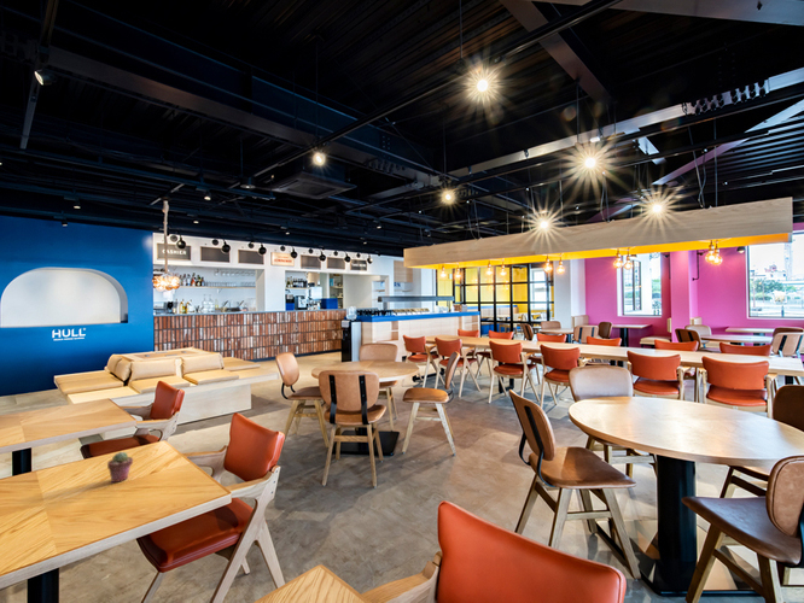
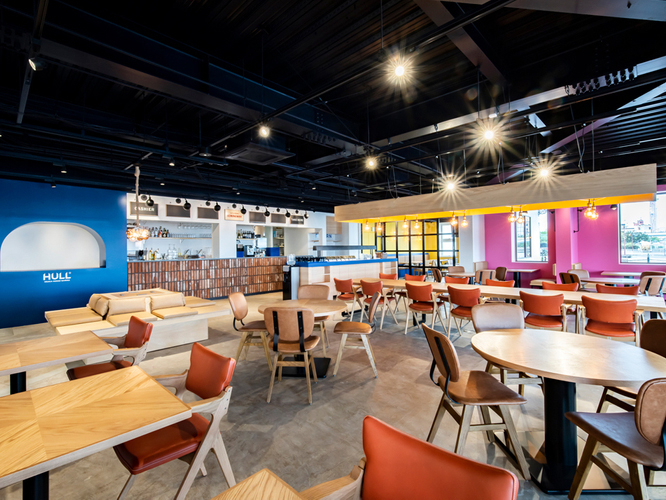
- potted succulent (120, 466)
